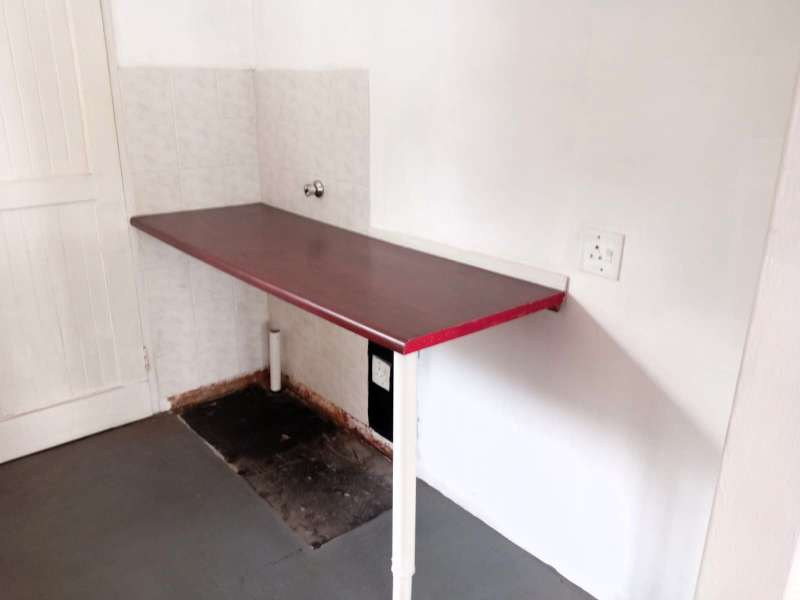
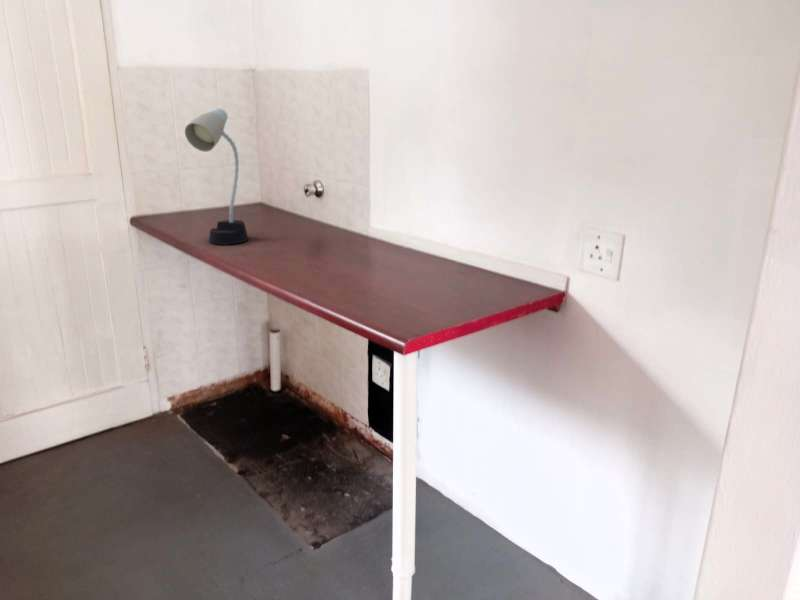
+ desk lamp (234, 177)
